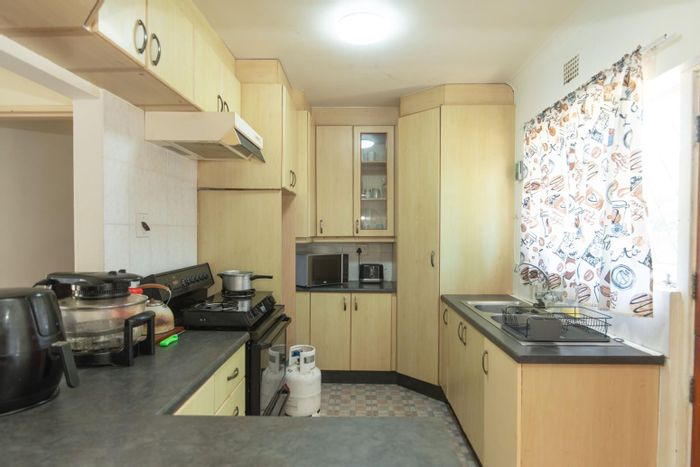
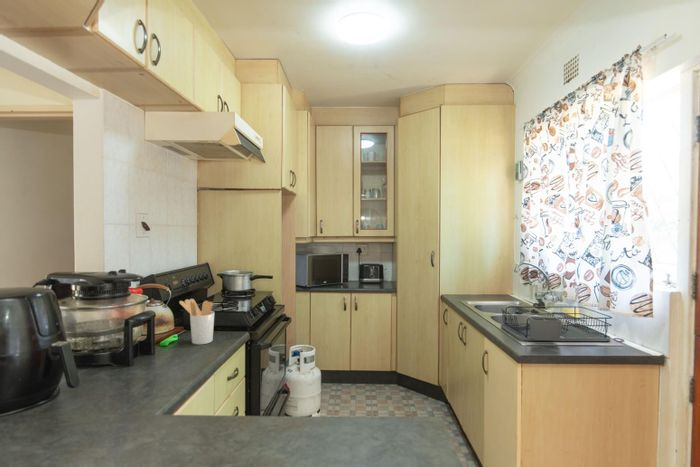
+ utensil holder (197, 319)
